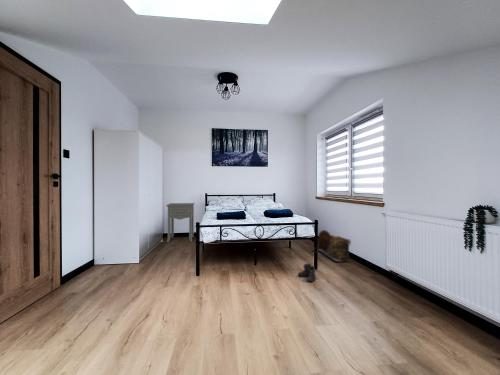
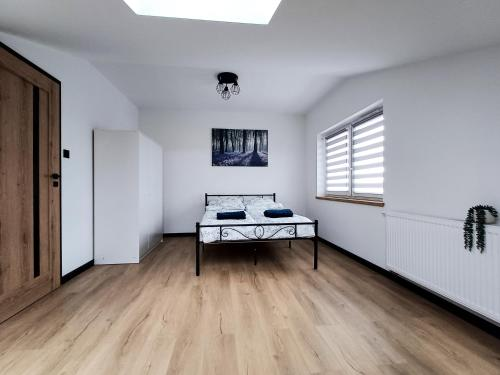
- bag (330, 243)
- boots (307, 271)
- nightstand (179, 219)
